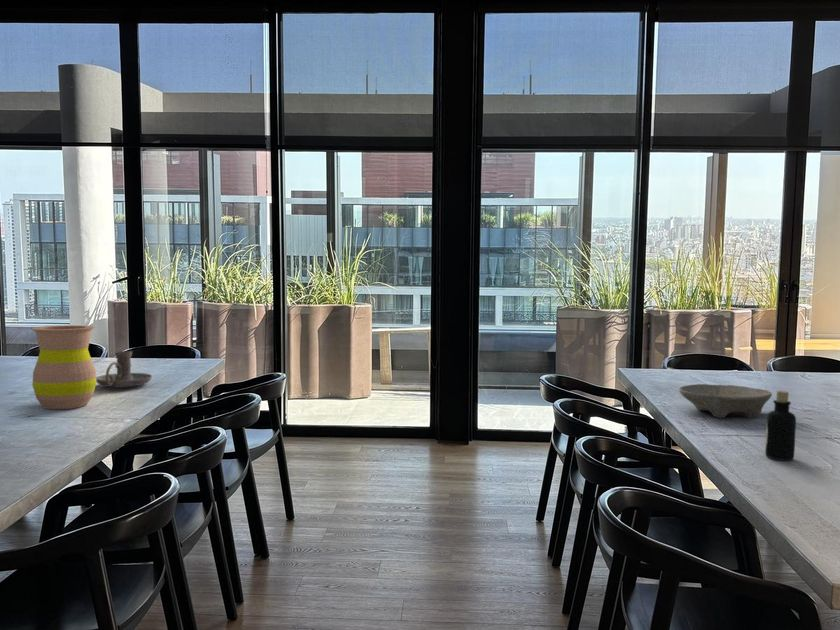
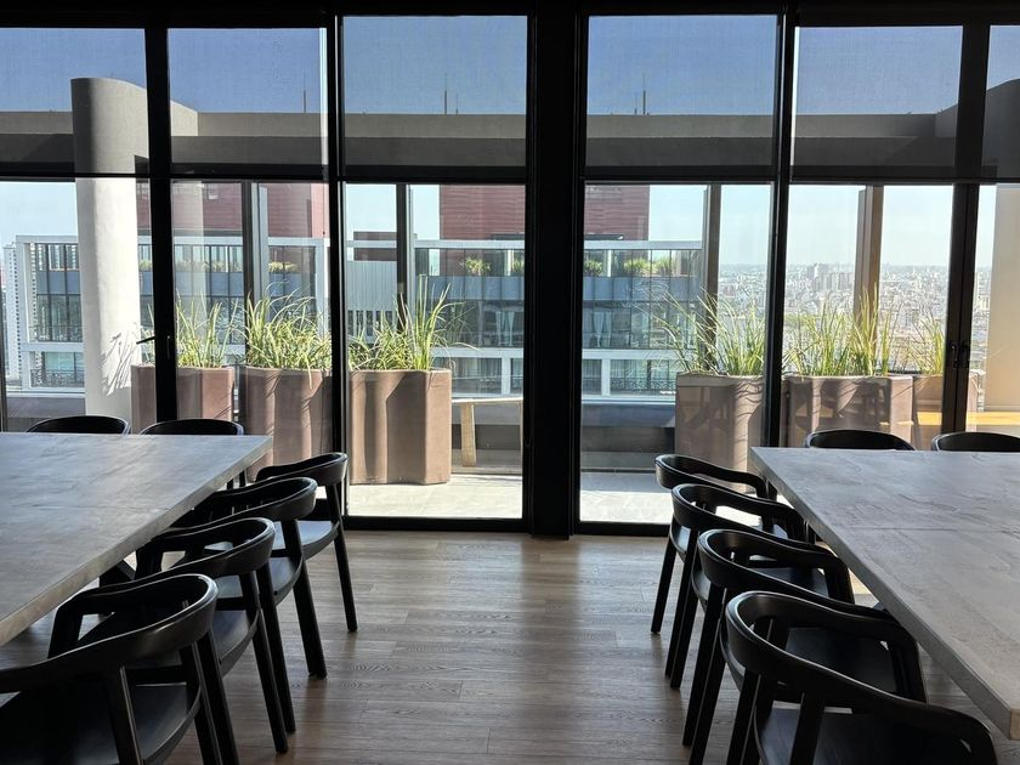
- bowl (724, 400)
- candle holder (121, 369)
- vase (64, 366)
- bottle (781, 424)
